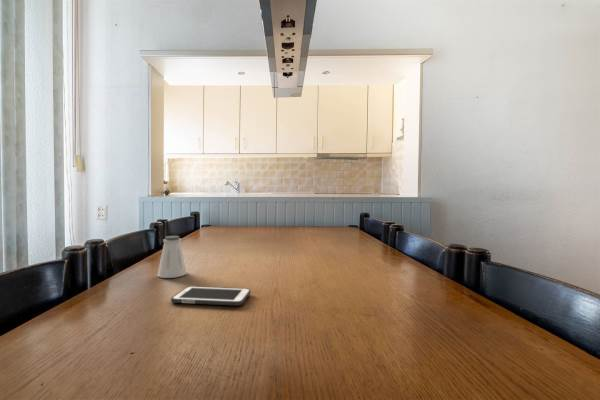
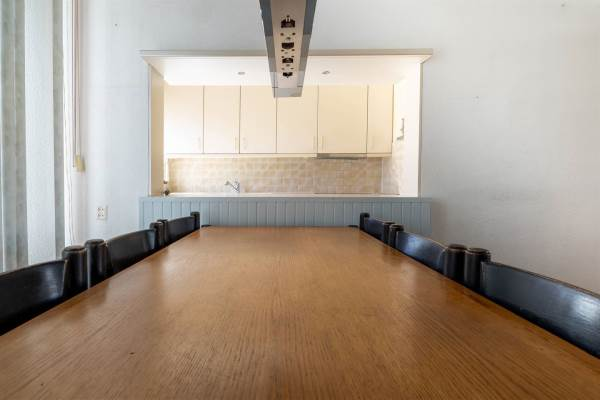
- saltshaker (172, 255)
- cell phone (212, 295)
